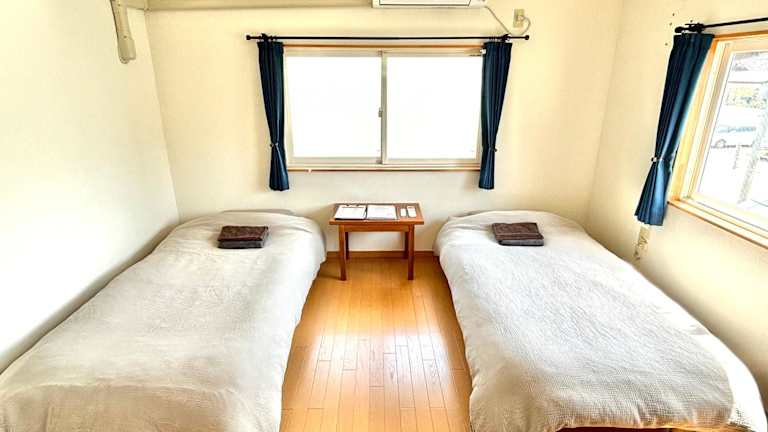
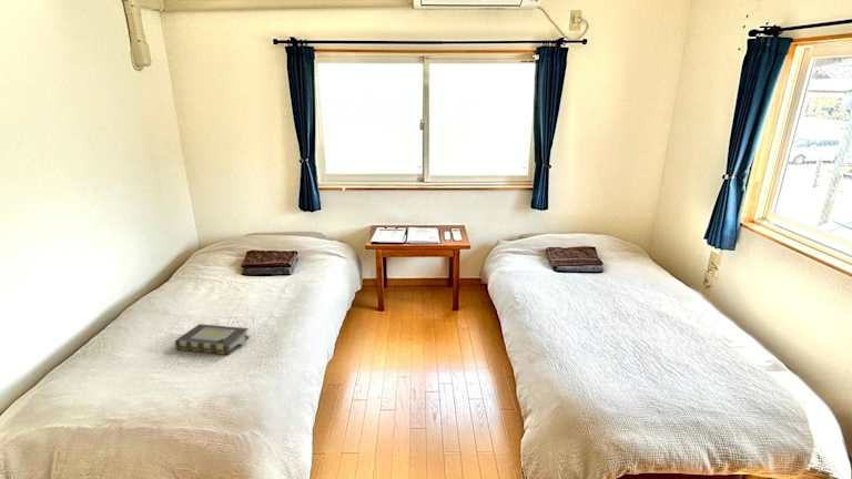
+ book (215, 337)
